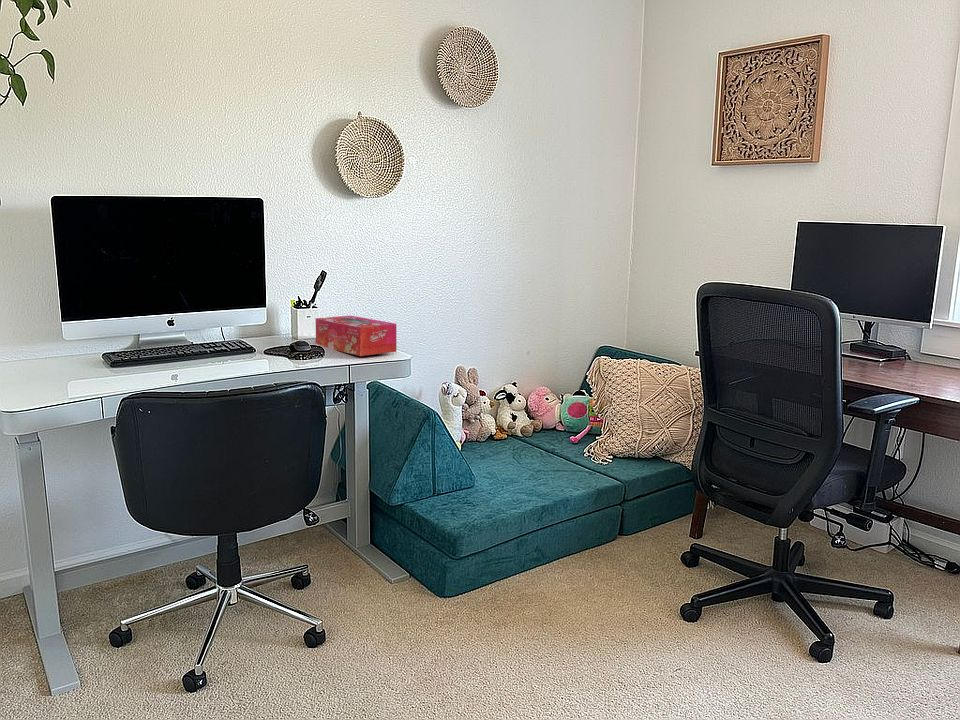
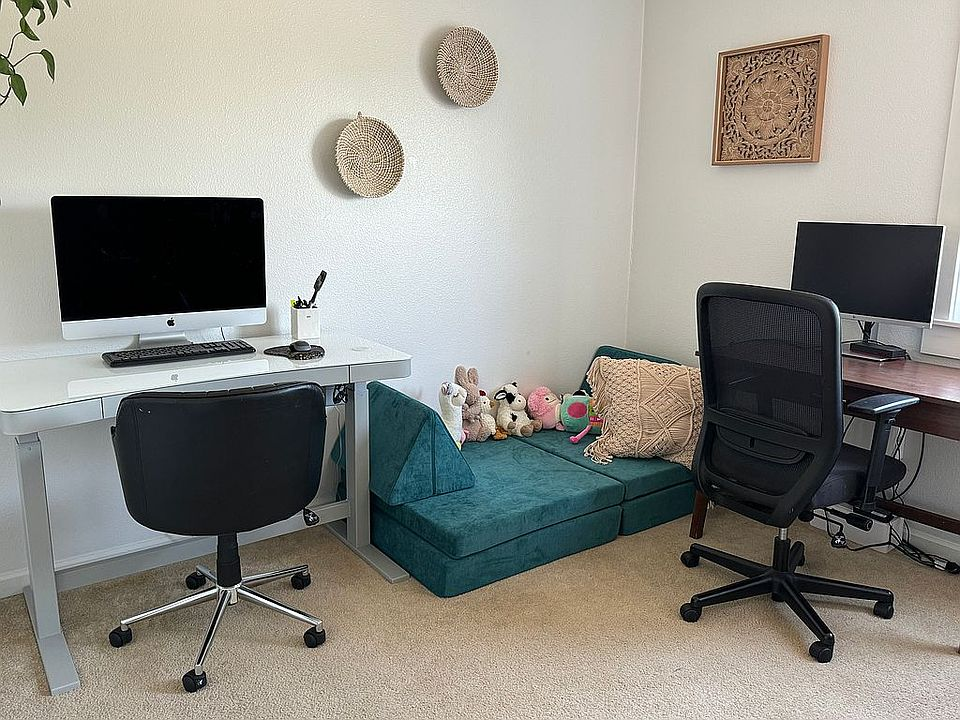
- tissue box (355, 334)
